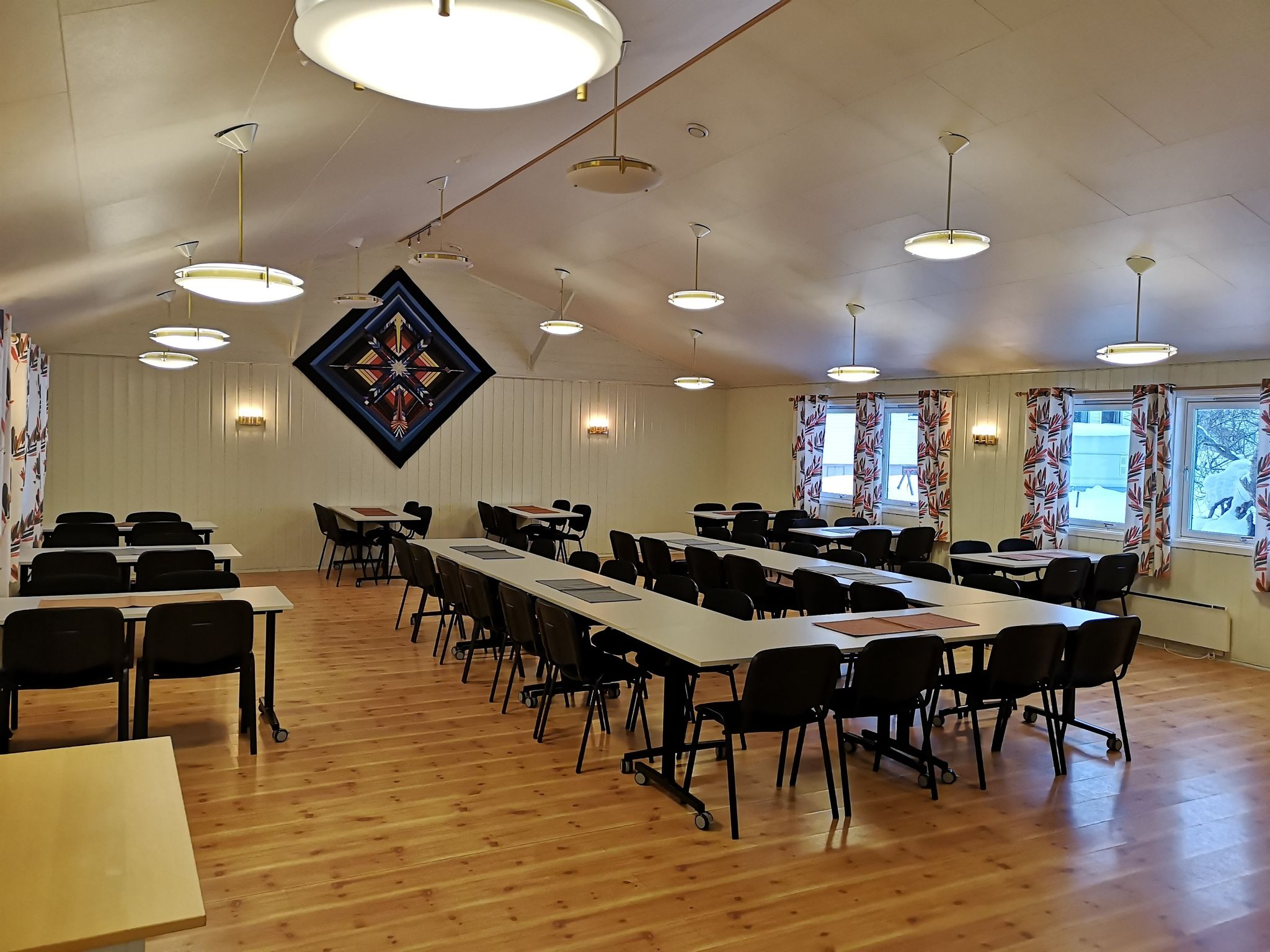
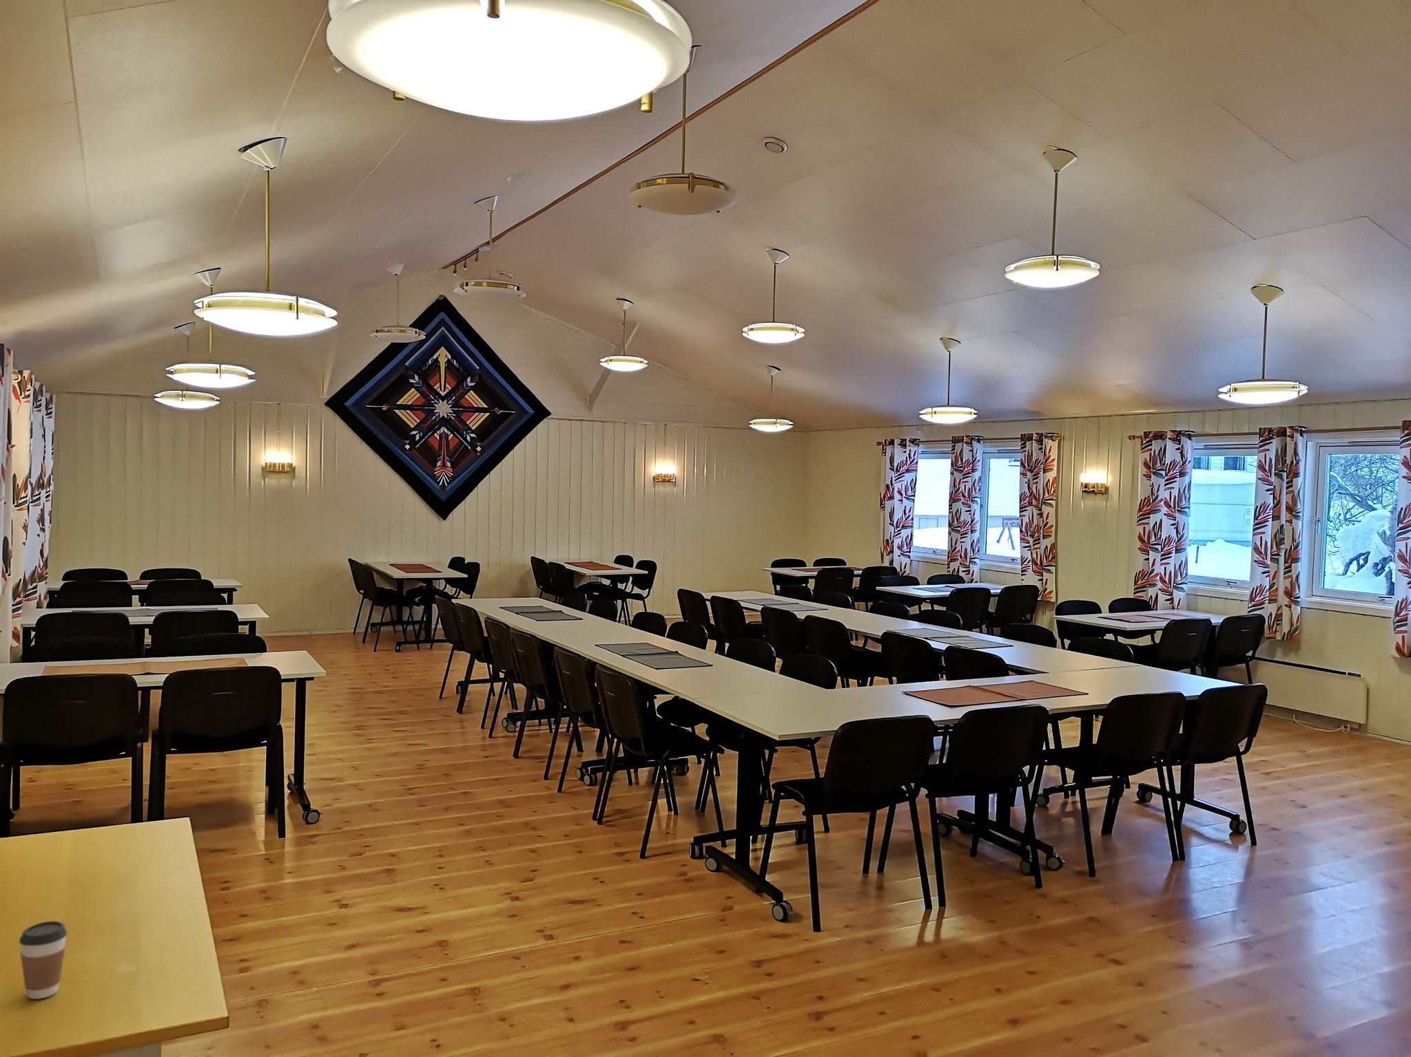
+ coffee cup (42, 960)
